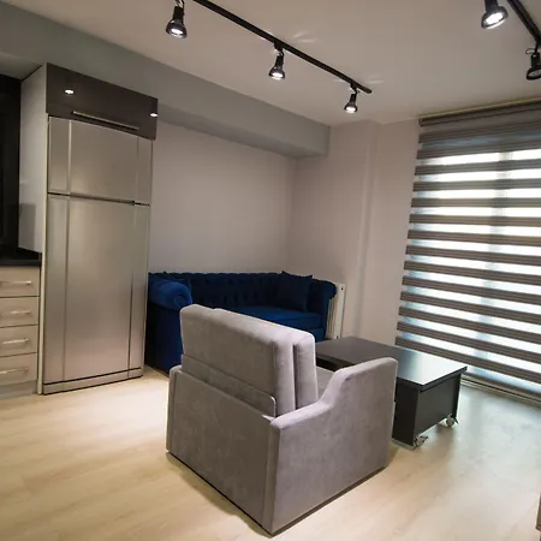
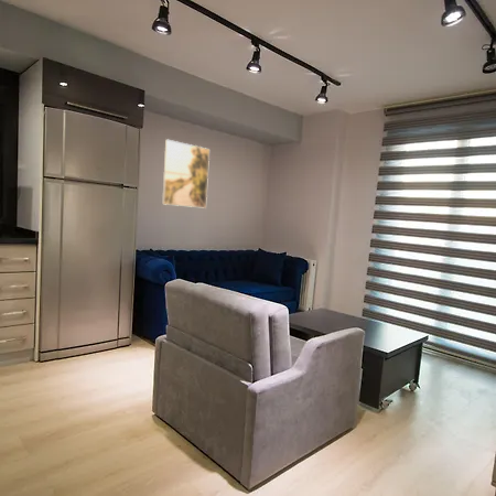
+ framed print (186, 175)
